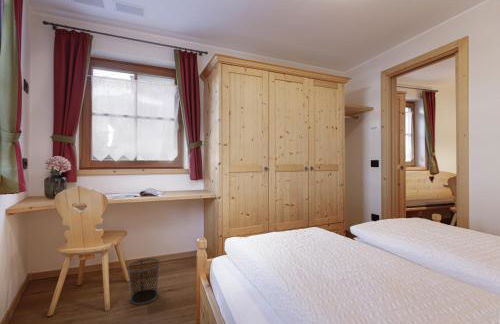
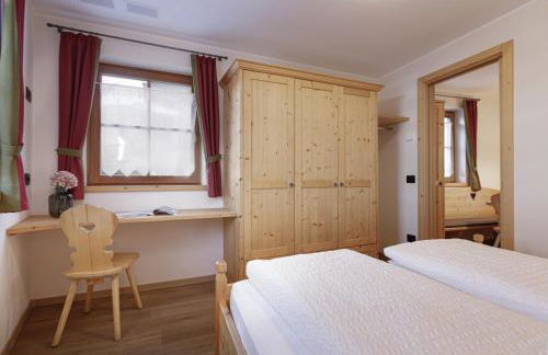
- waste bin (144, 280)
